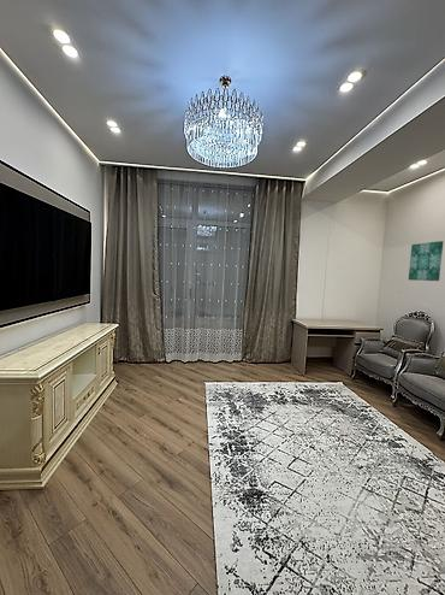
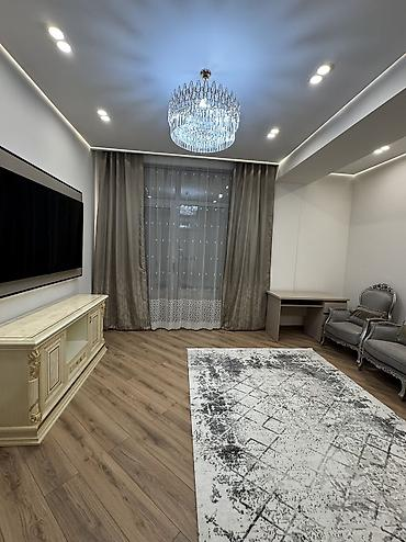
- wall art (425, 261)
